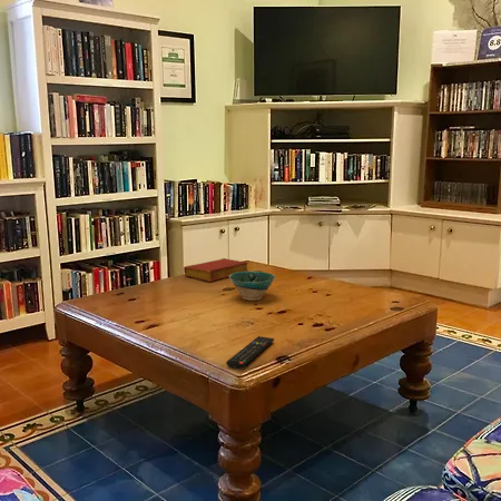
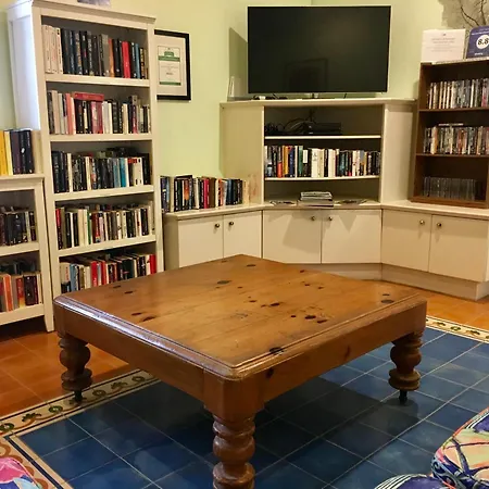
- bowl (252, 286)
- book (216, 268)
- remote control (250, 352)
